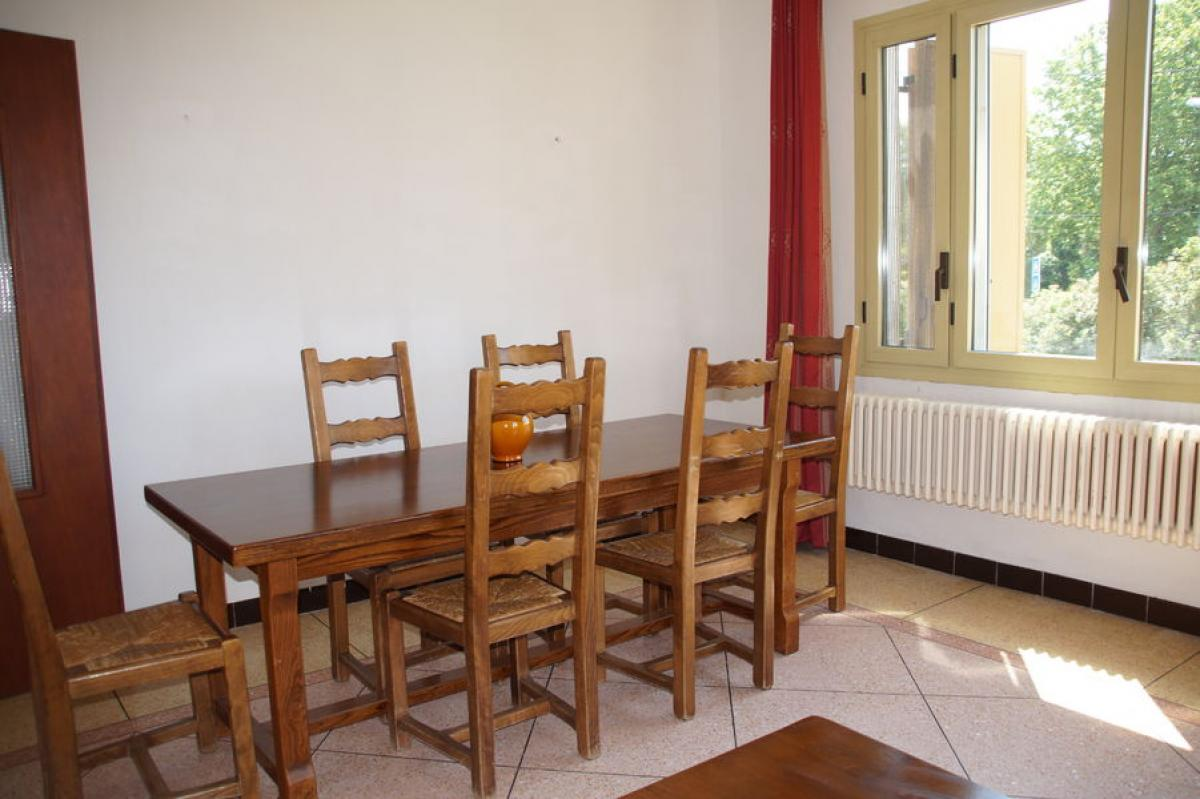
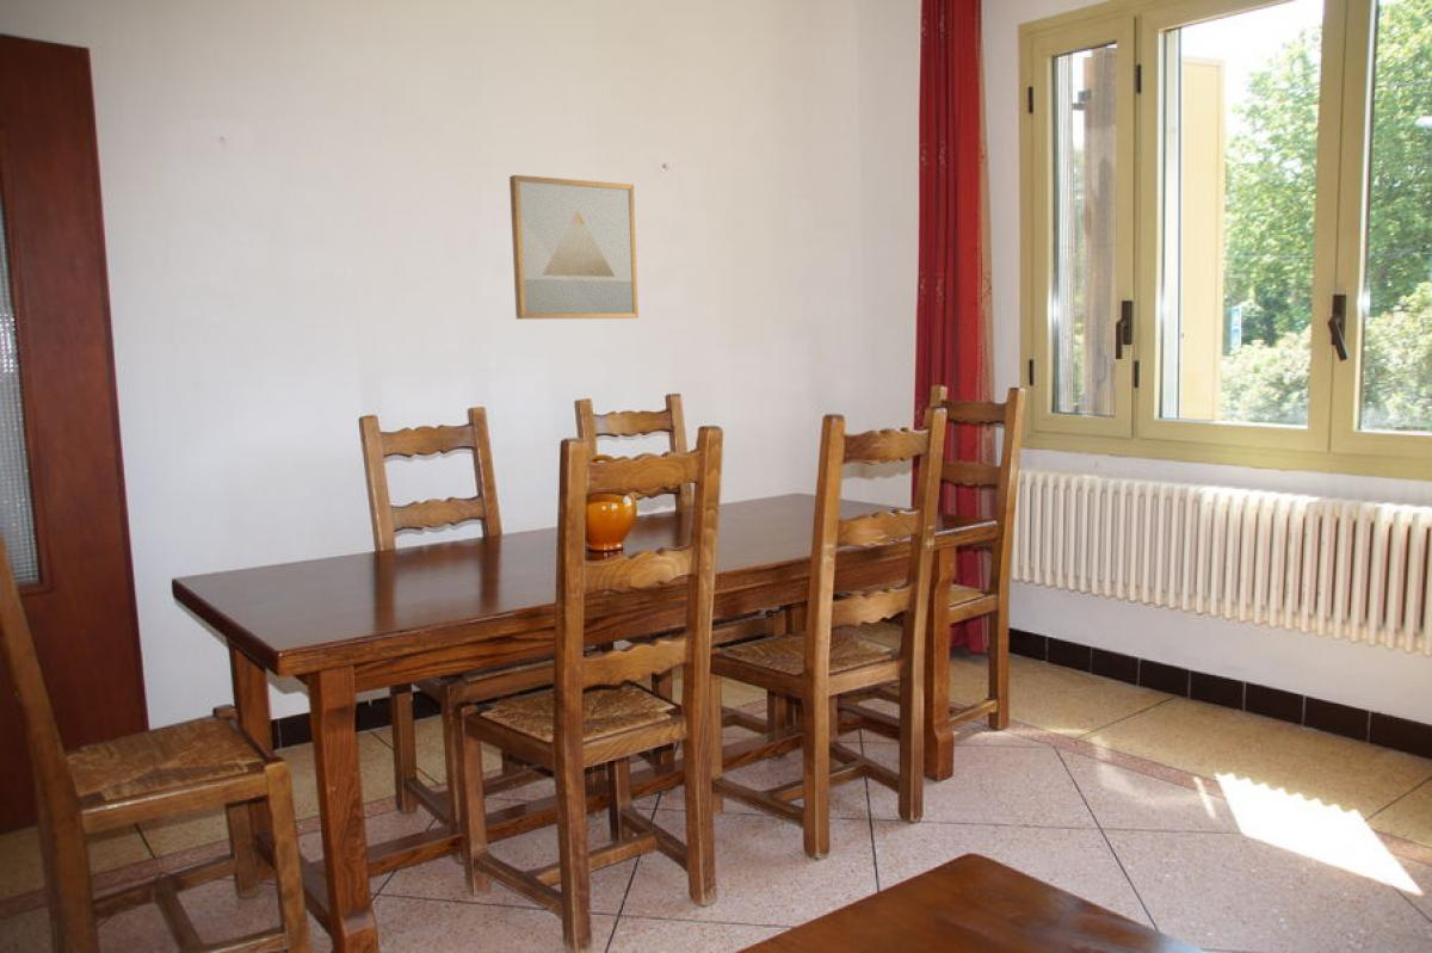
+ wall art (576, 249)
